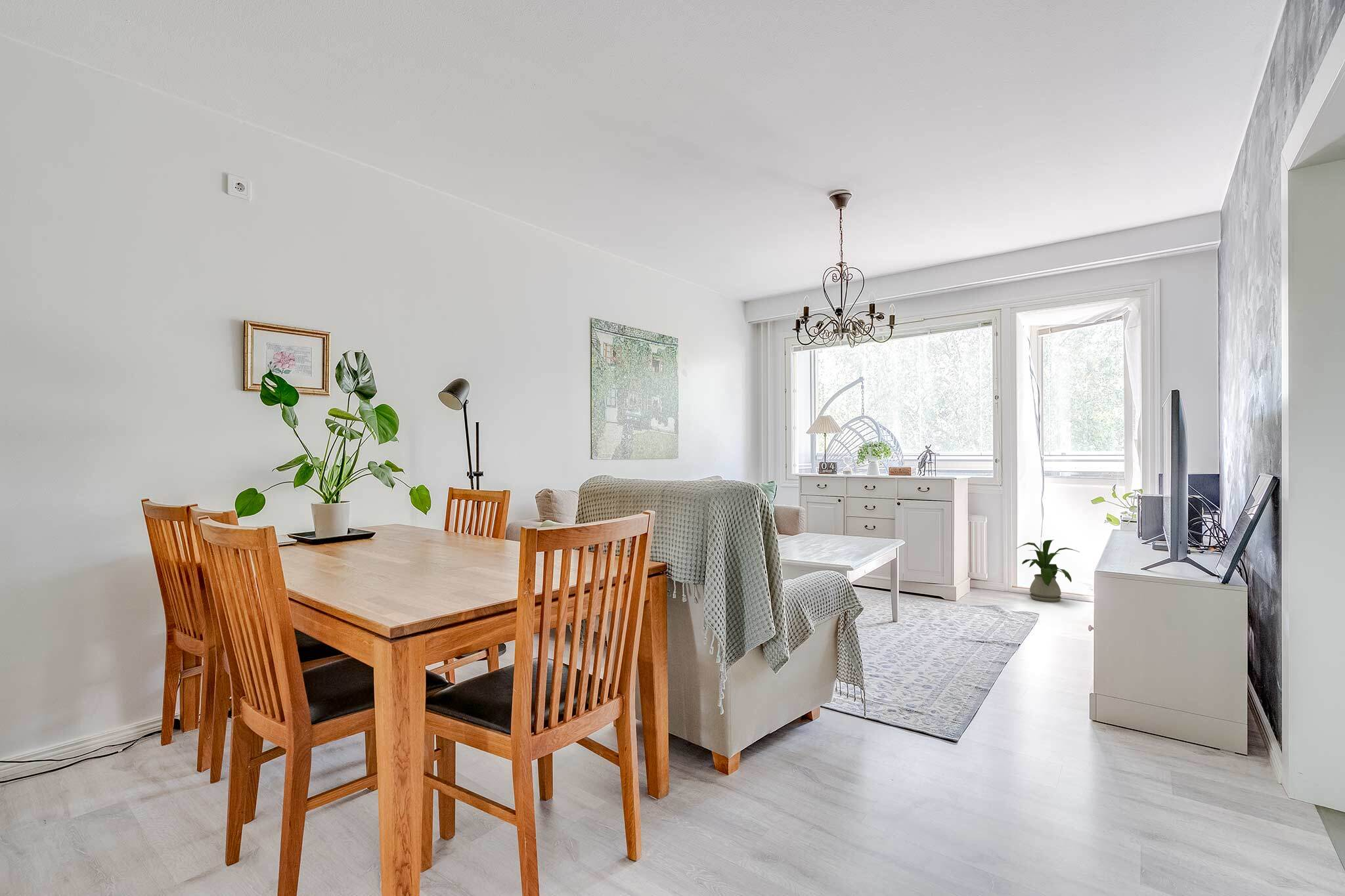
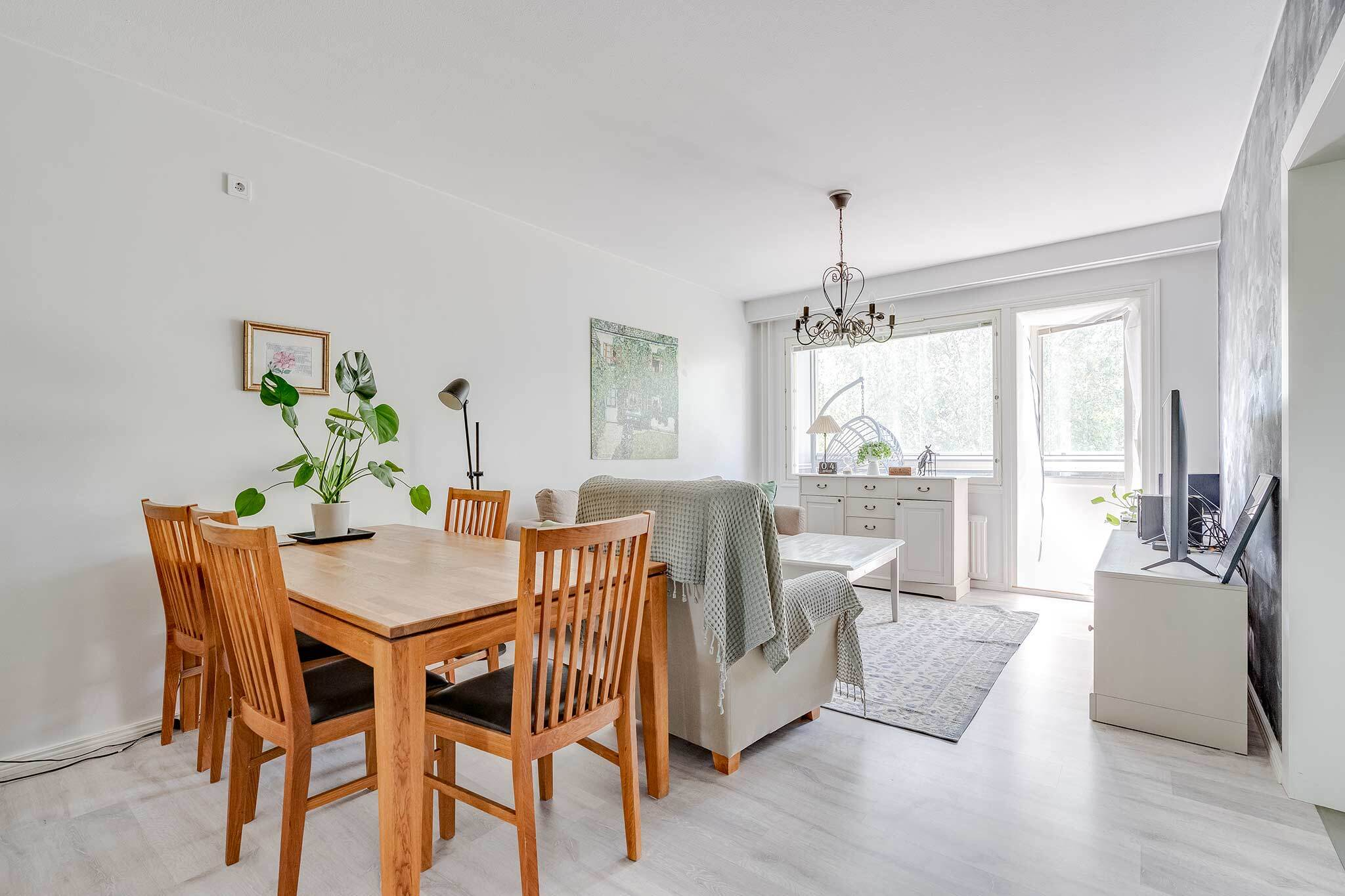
- house plant (1047, 567)
